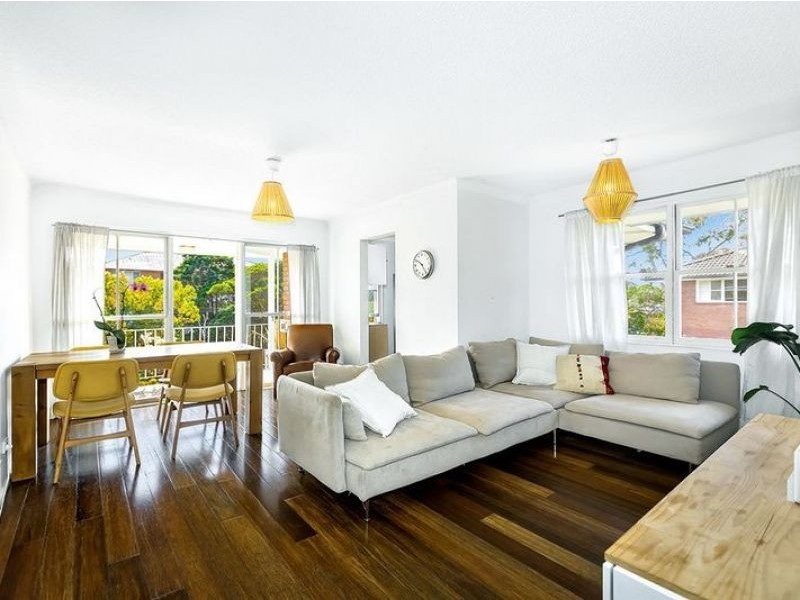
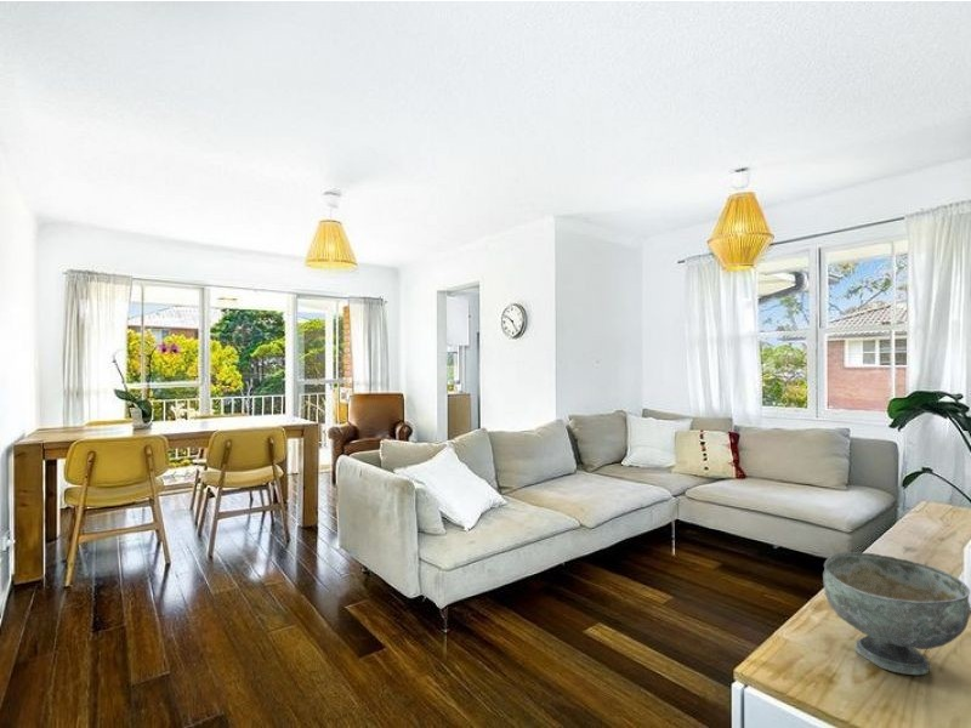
+ decorative bowl (891, 615)
